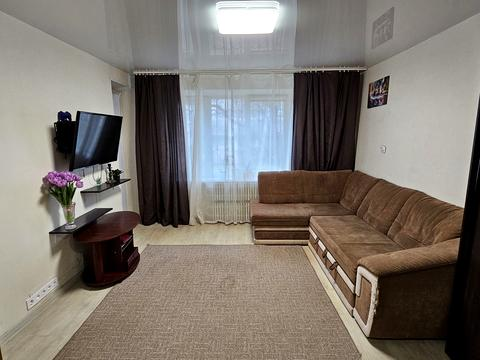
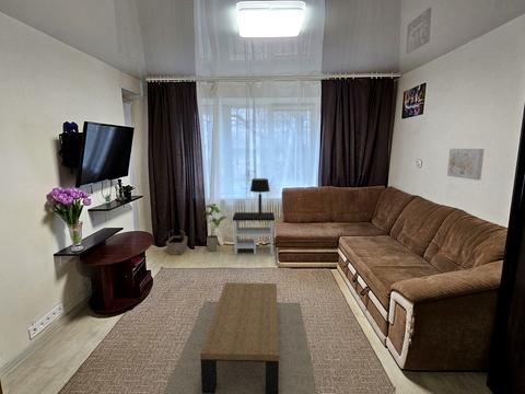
+ side table (254, 233)
+ table lamp (259, 197)
+ coffee table (246, 327)
+ house plant (214, 227)
+ wall art (464, 163)
+ basket (176, 241)
